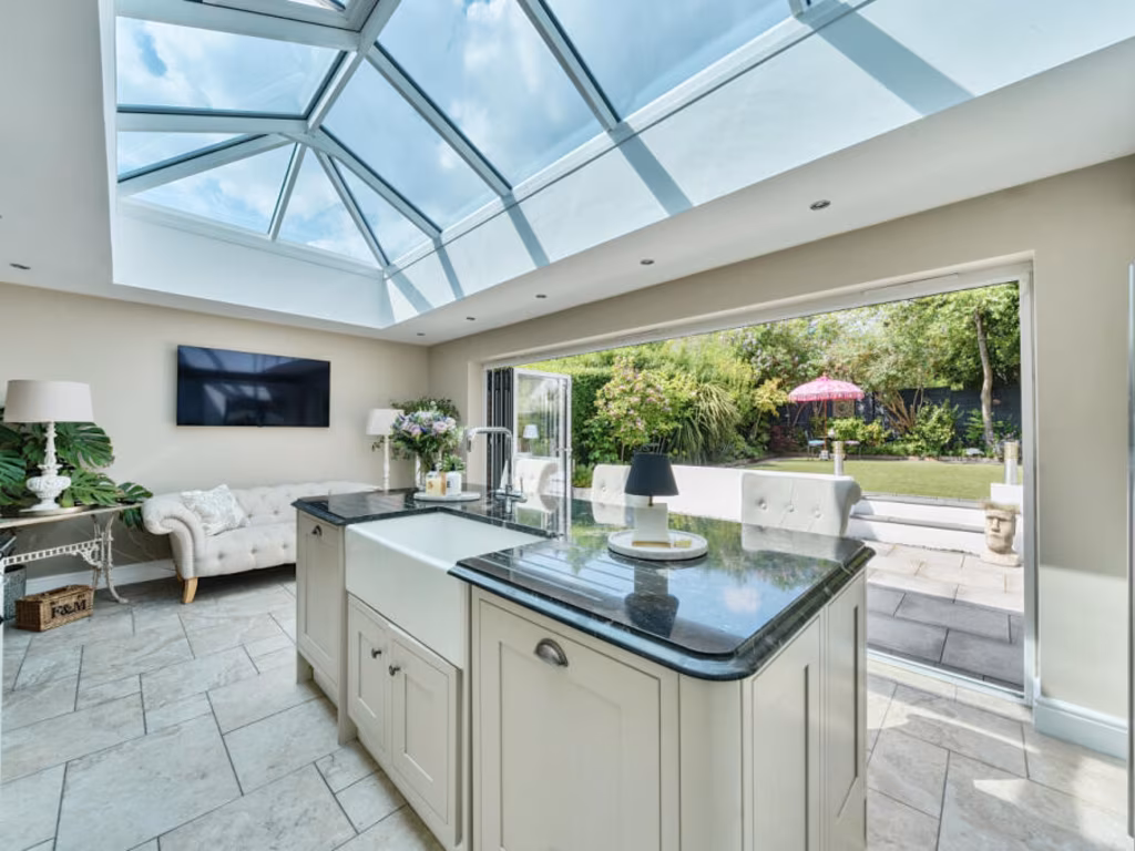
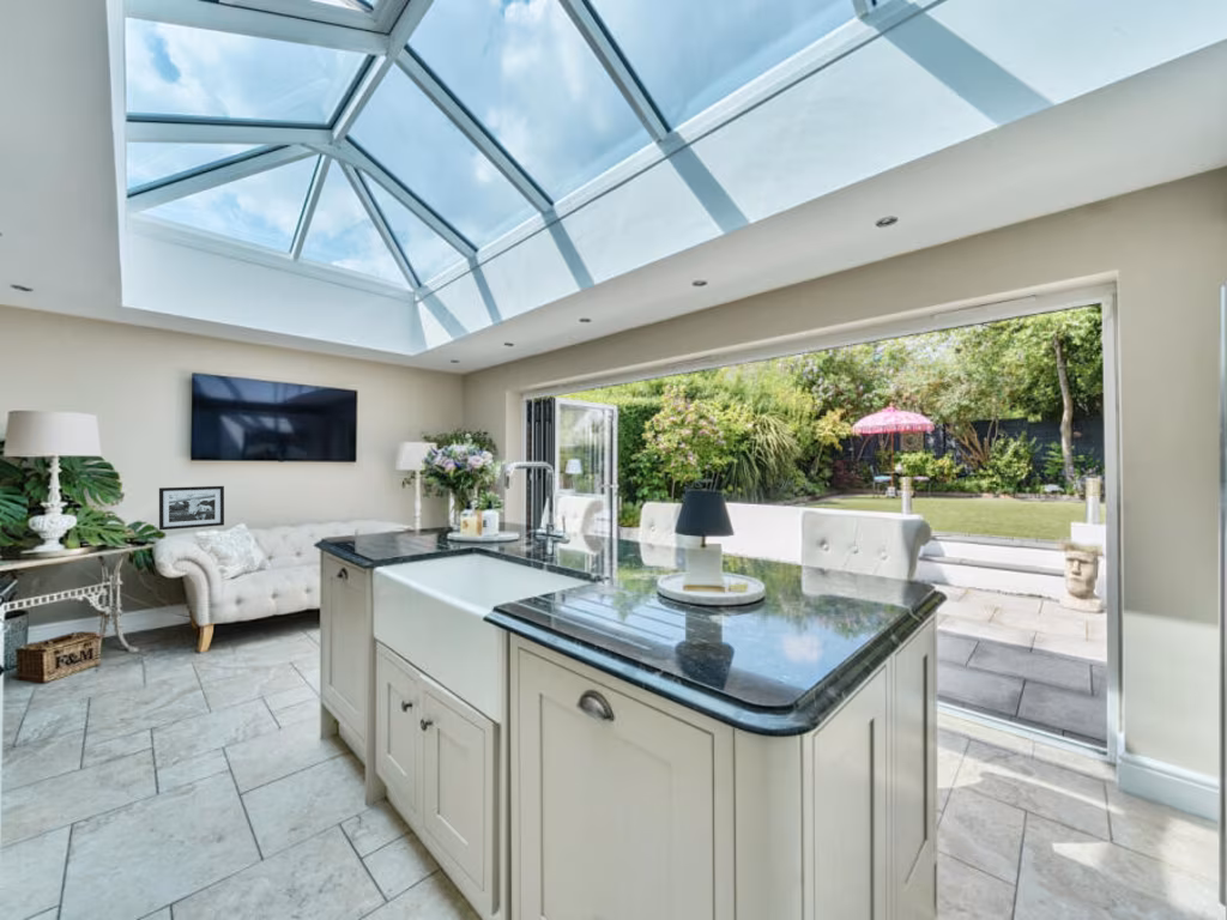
+ picture frame (192, 507)
